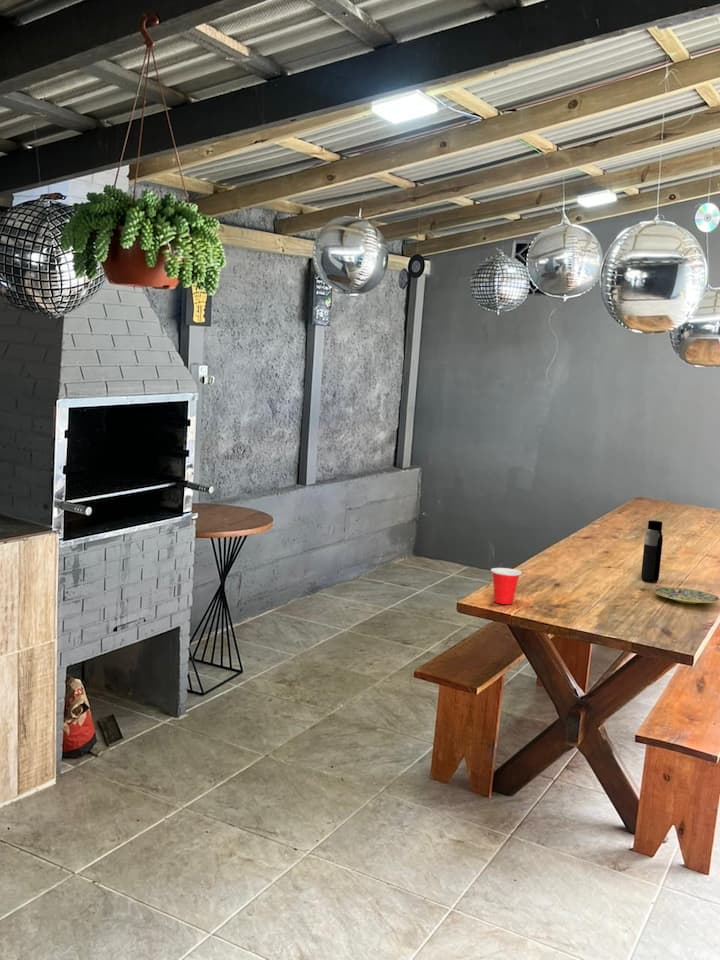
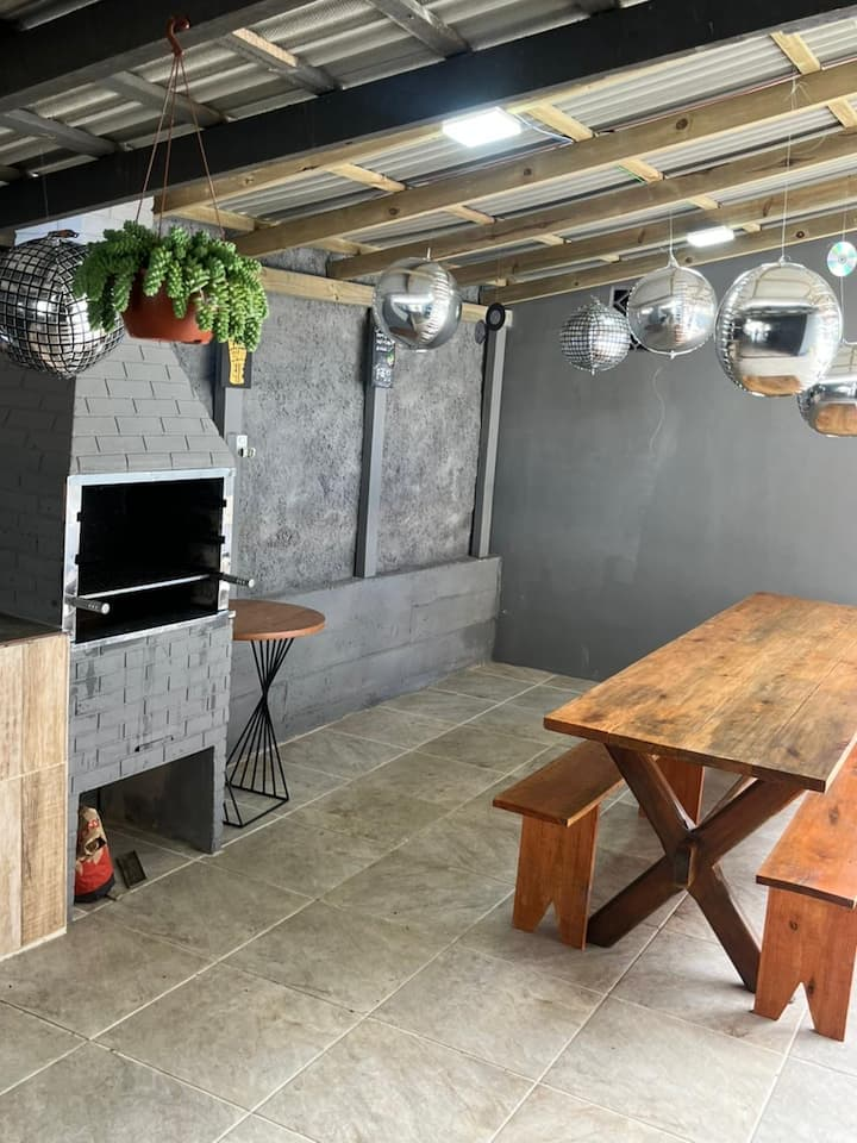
- plate (685, 597)
- cup (504, 586)
- water bottle (652, 551)
